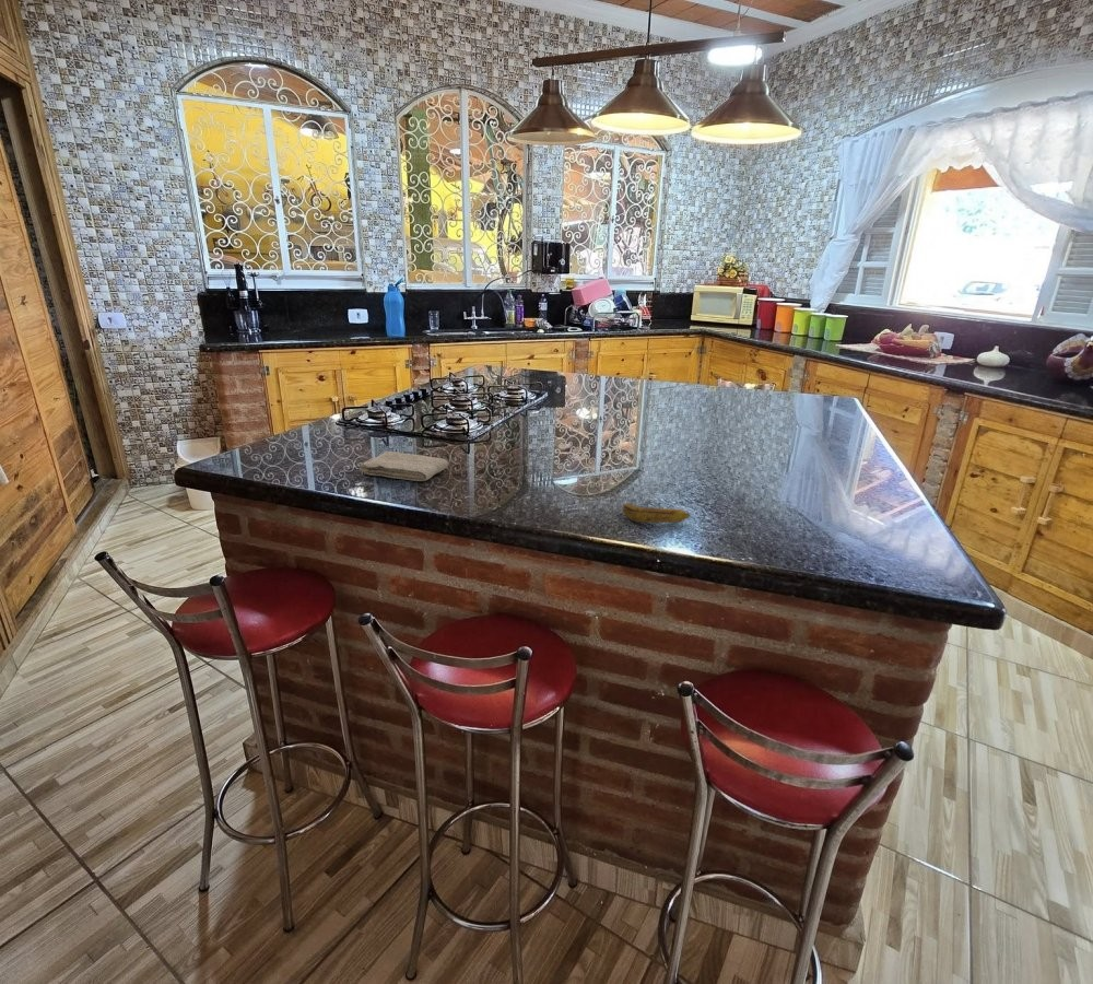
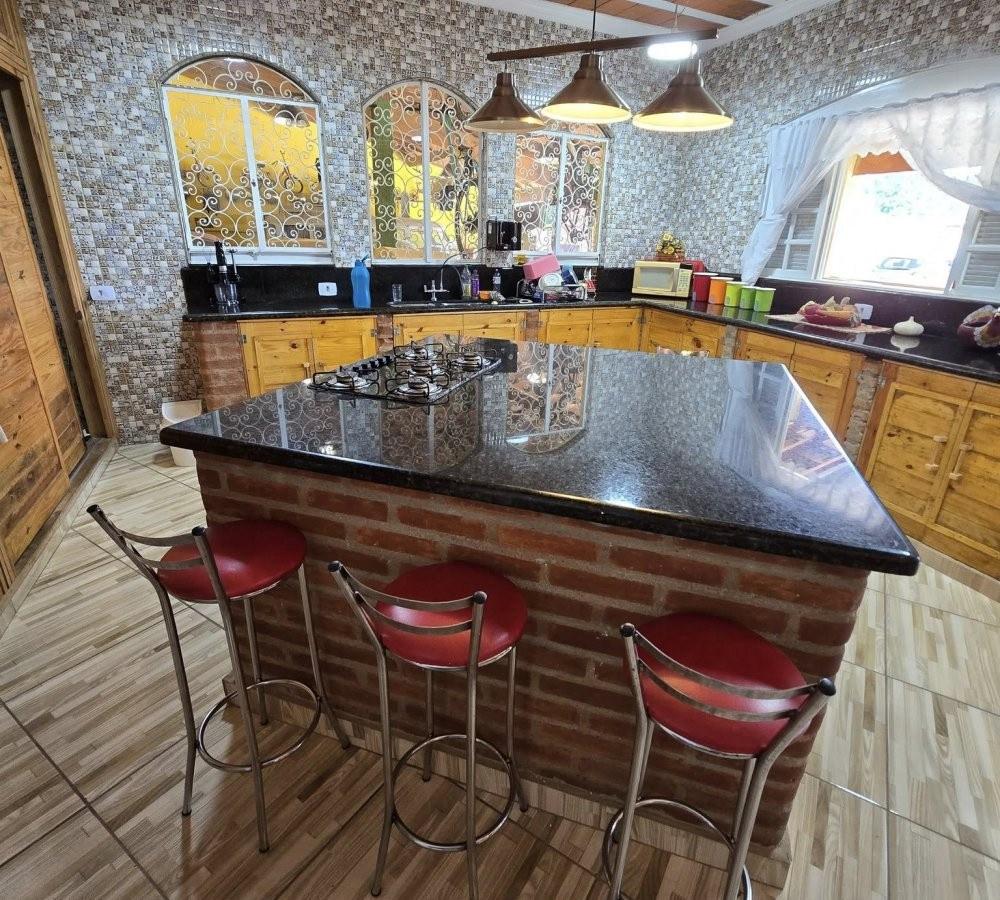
- washcloth (404, 465)
- banana (656, 512)
